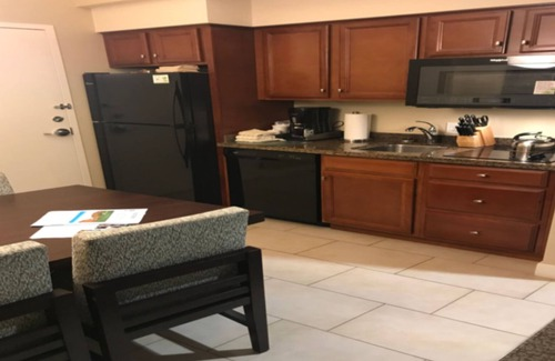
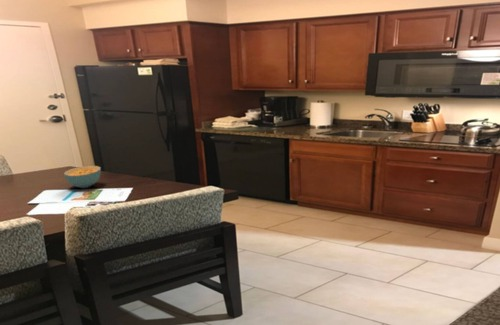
+ cereal bowl (84, 178)
